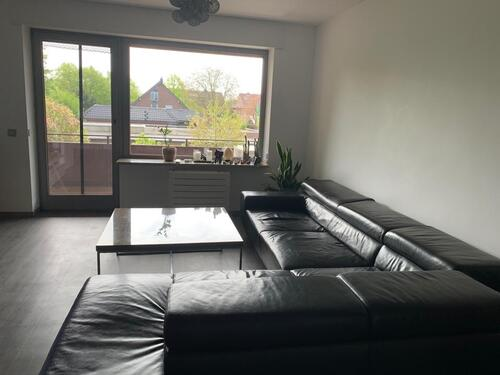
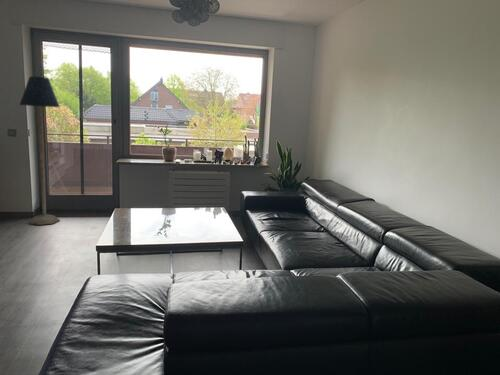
+ floor lamp (41, 151)
